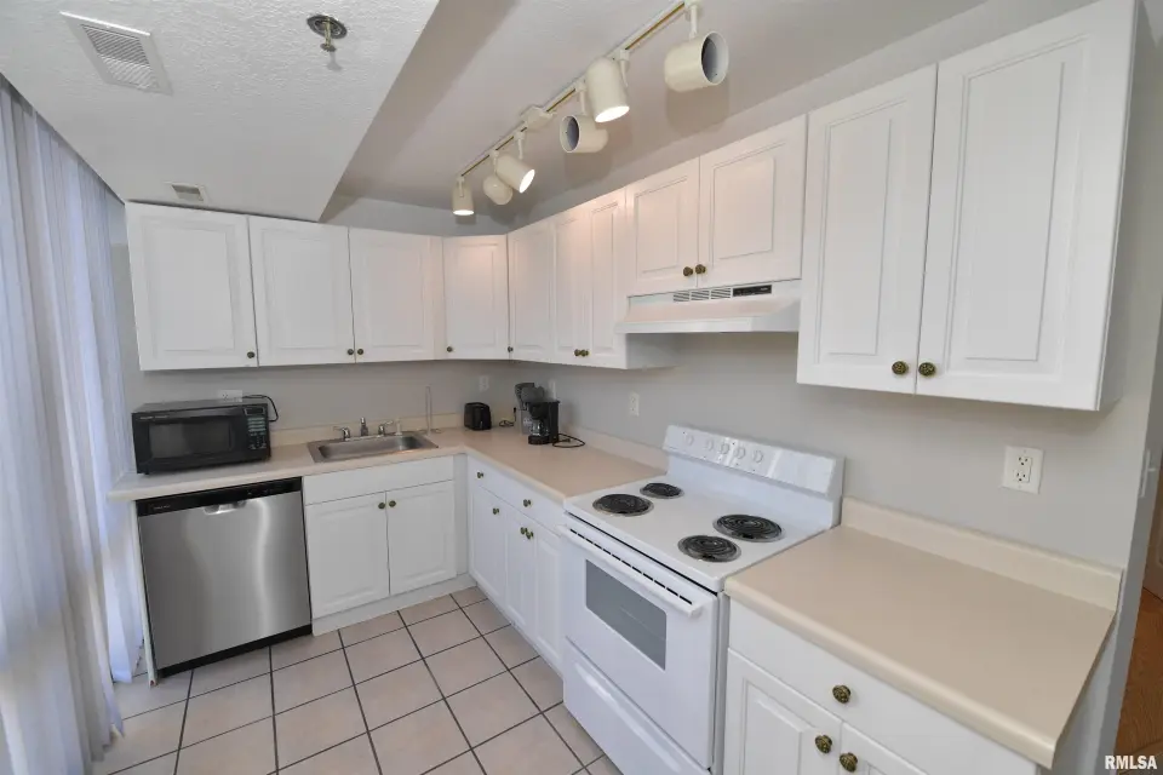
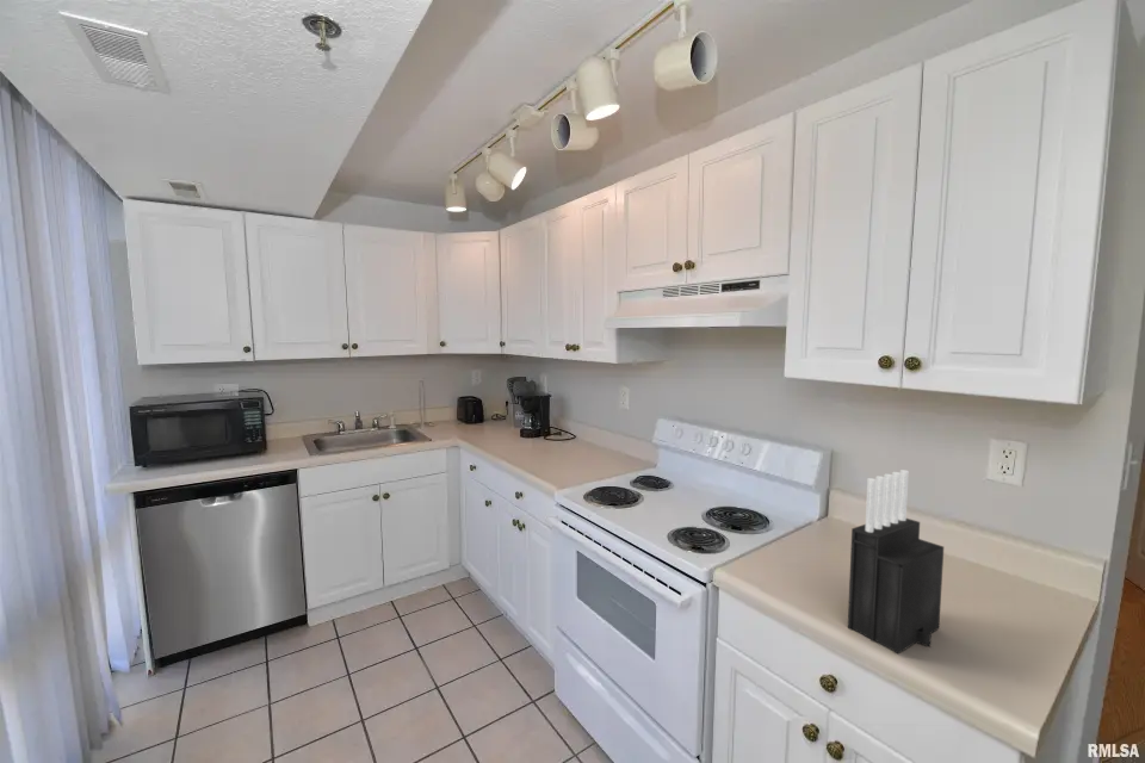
+ knife block (902, 556)
